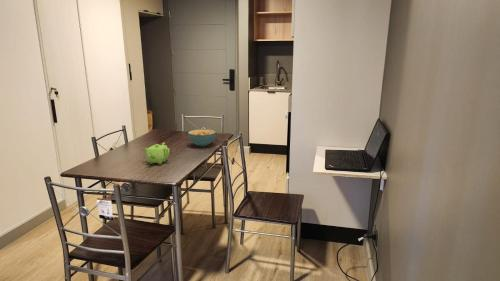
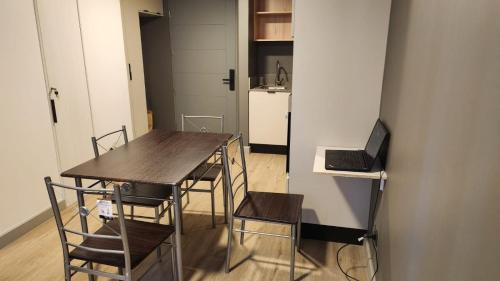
- teapot (156, 153)
- cereal bowl (202, 138)
